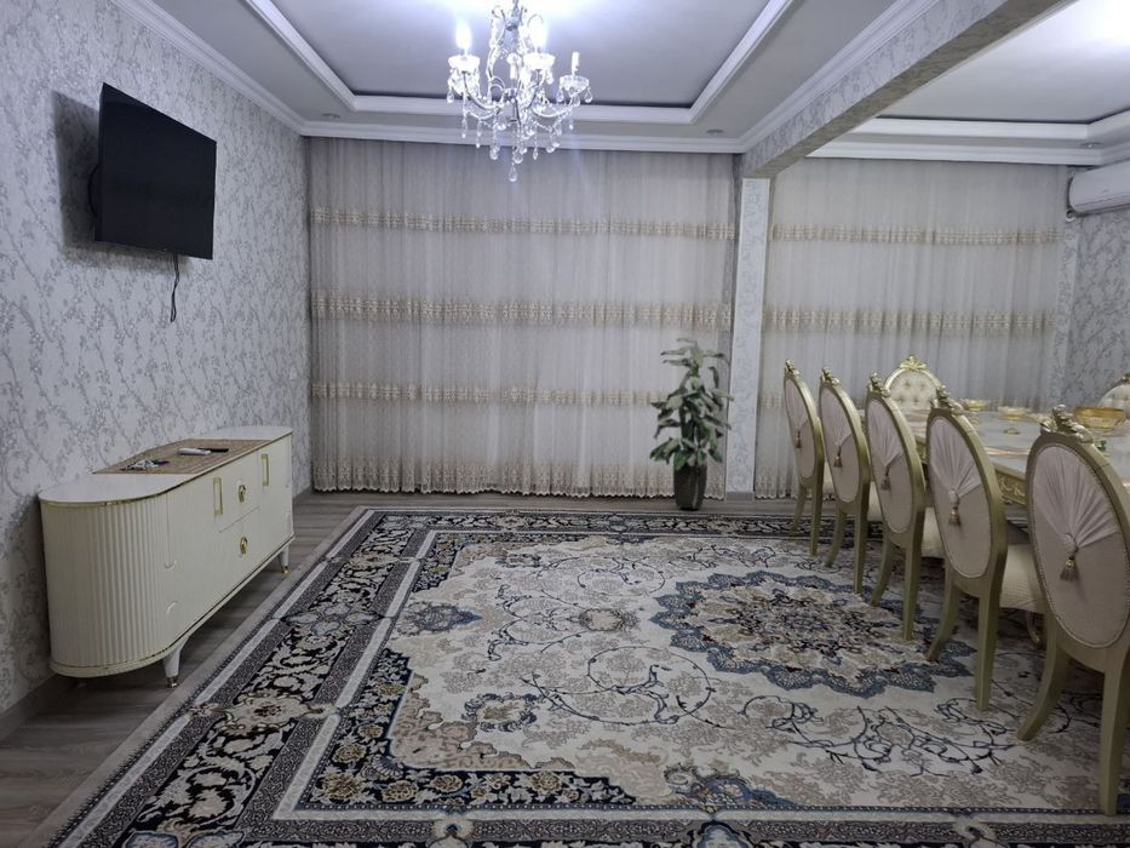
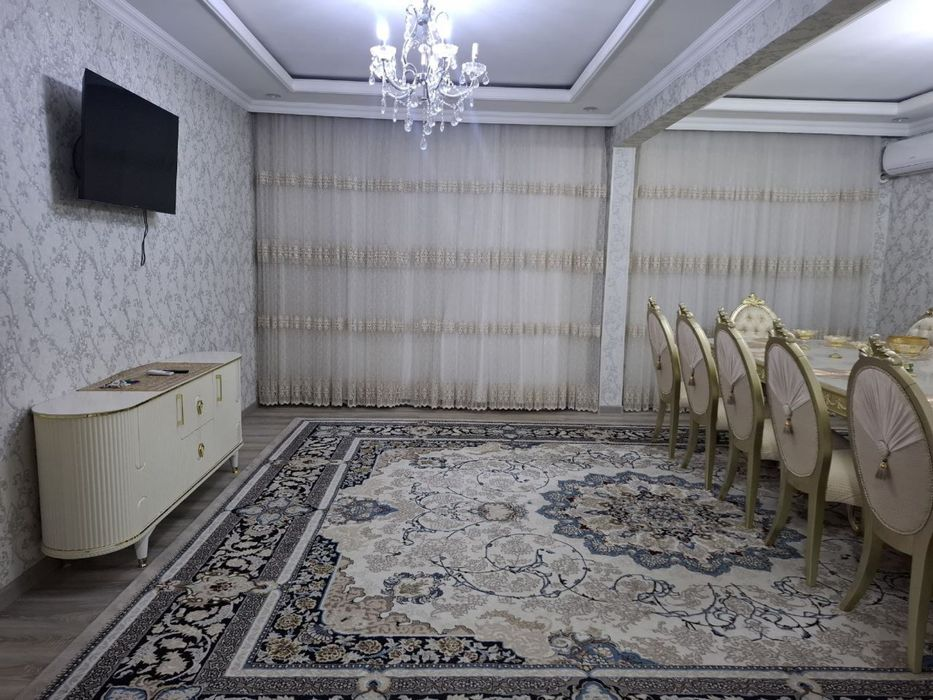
- indoor plant (688, 423)
